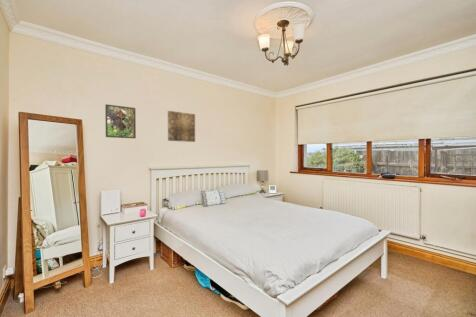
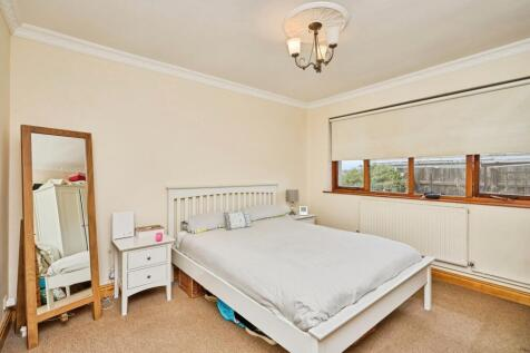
- wall art (181, 127)
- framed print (121, 122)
